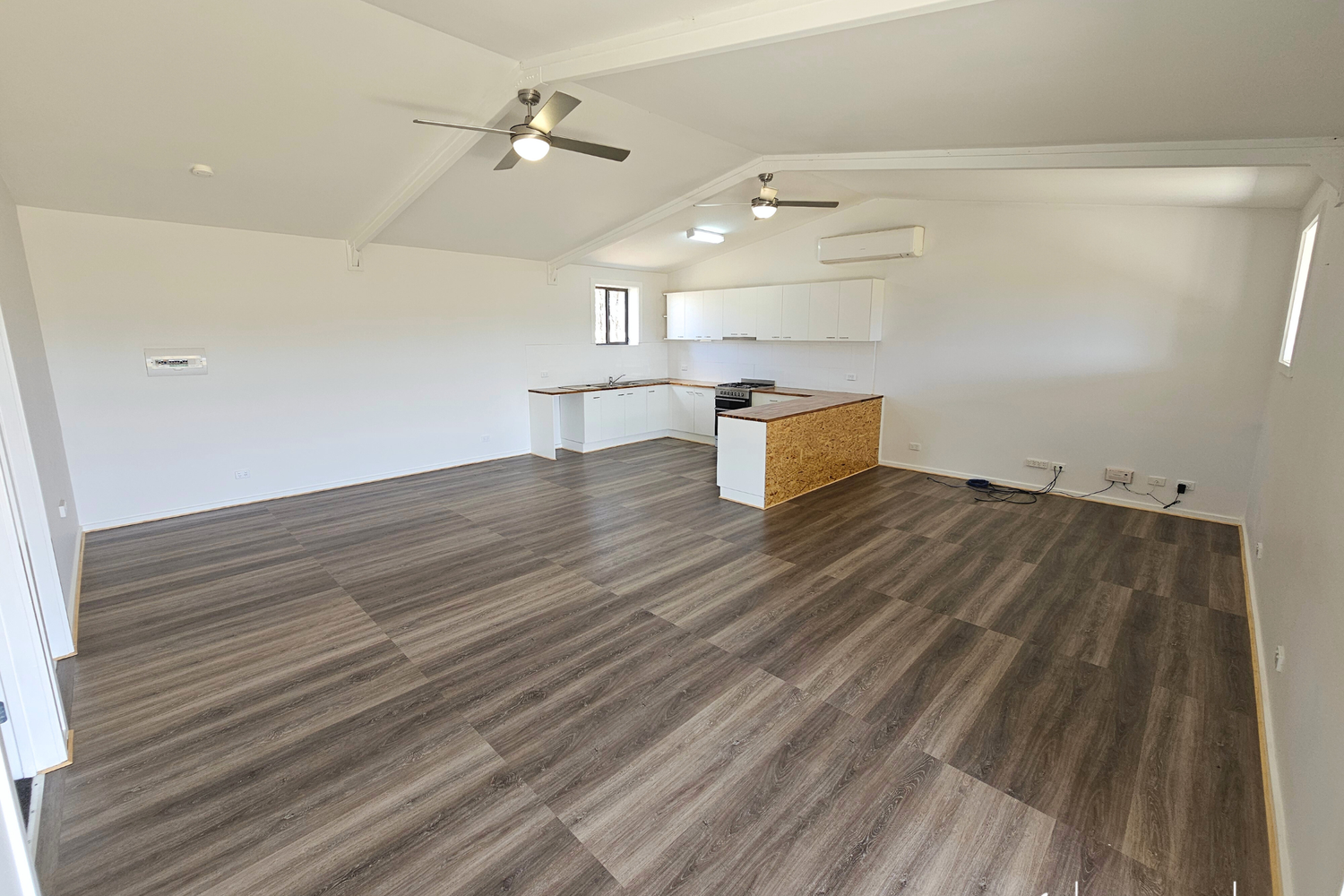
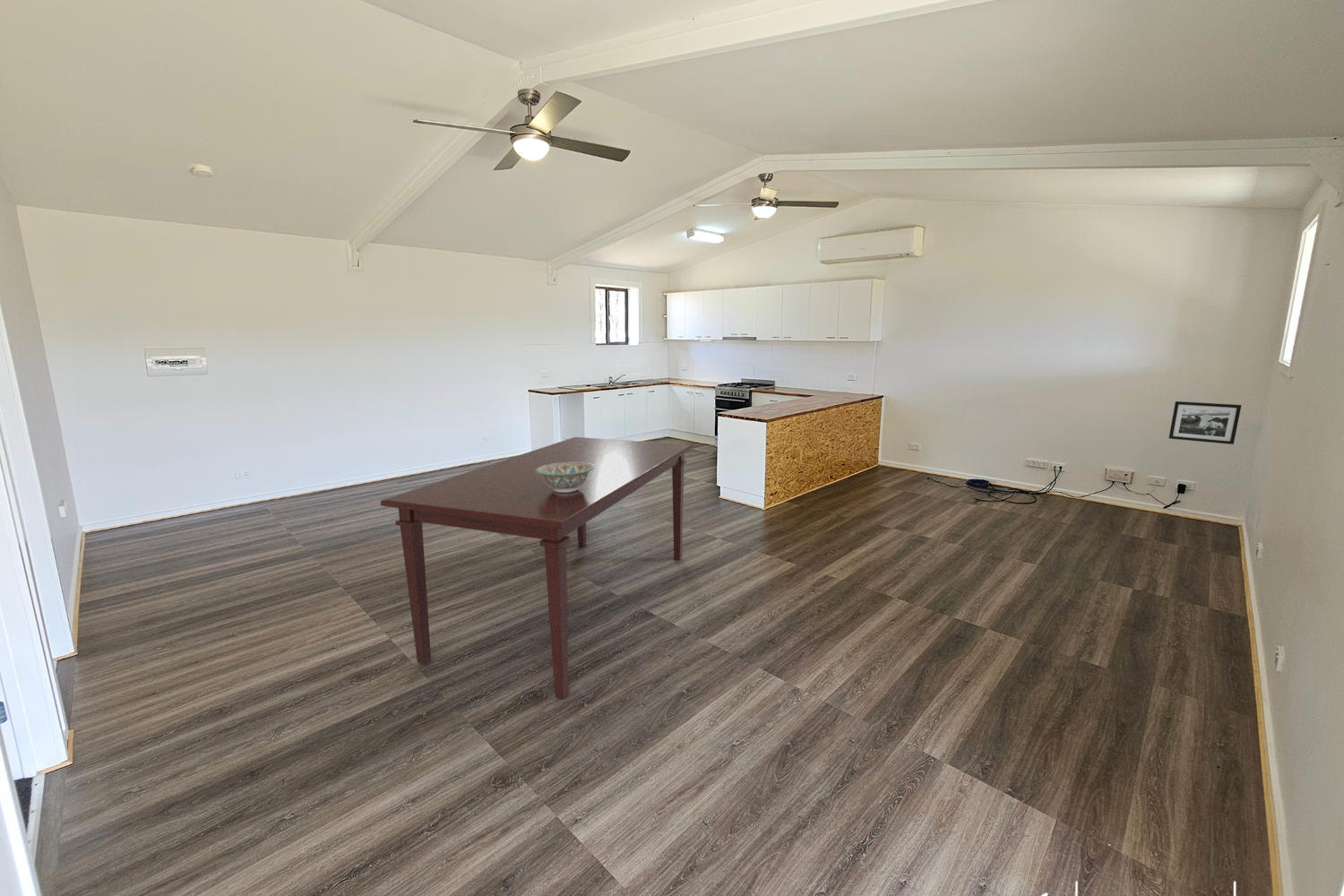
+ decorative bowl (565, 478)
+ dining table (569, 537)
+ picture frame (1203, 422)
